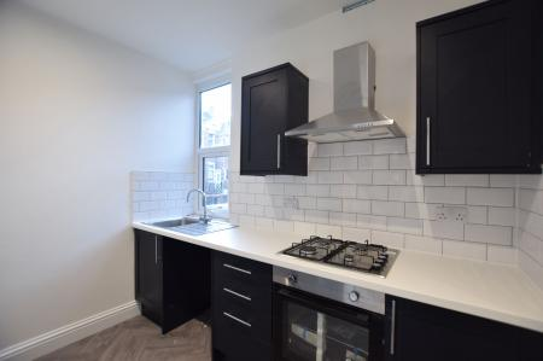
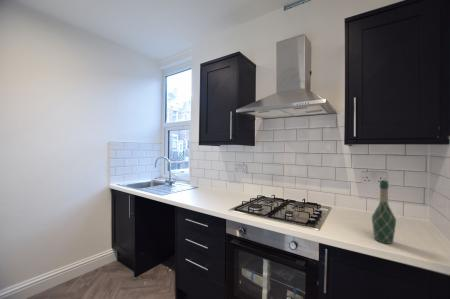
+ wine bottle (383, 210)
